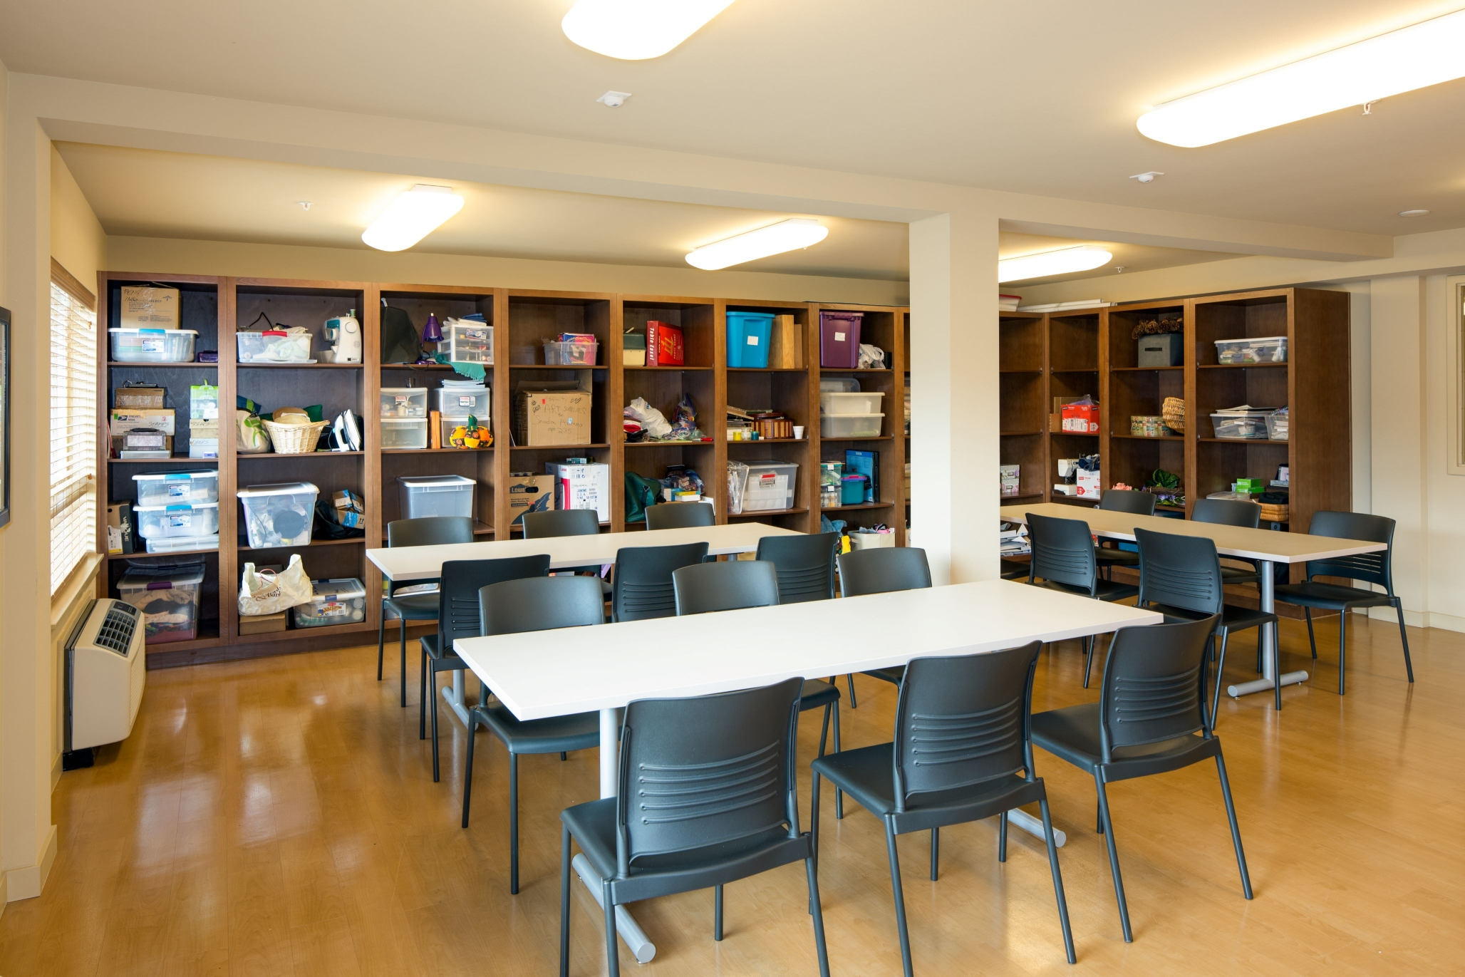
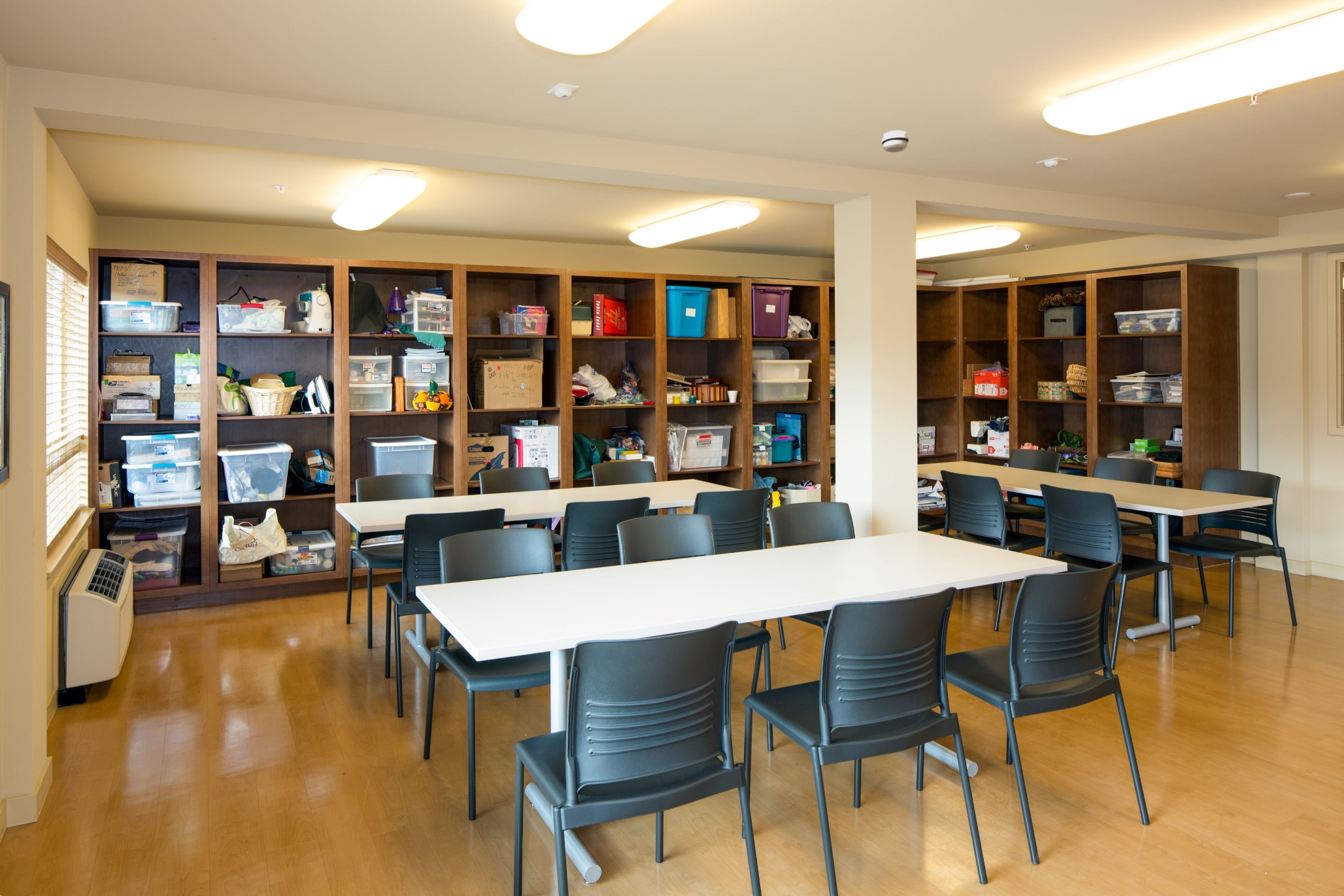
+ smoke detector (895, 141)
